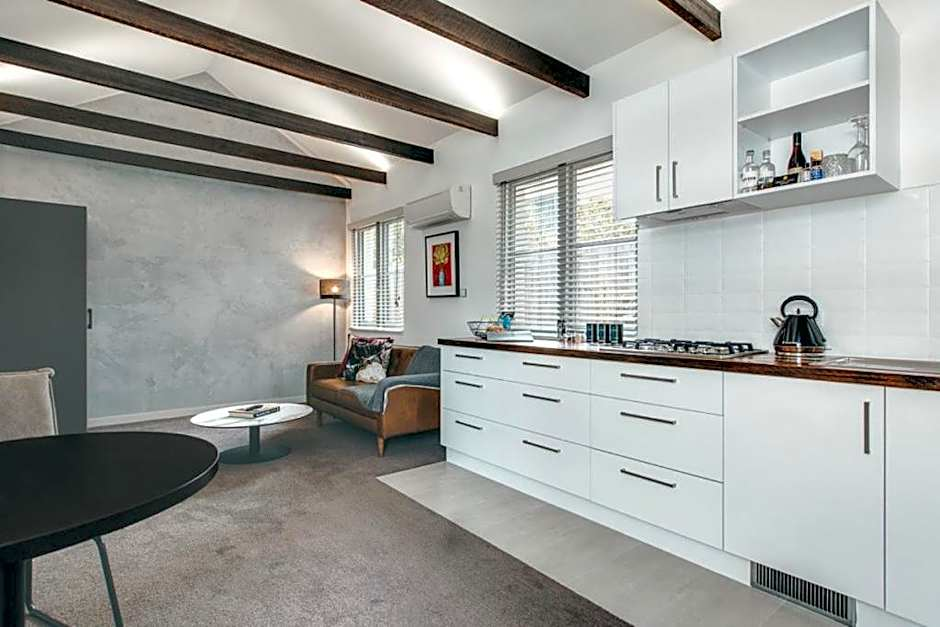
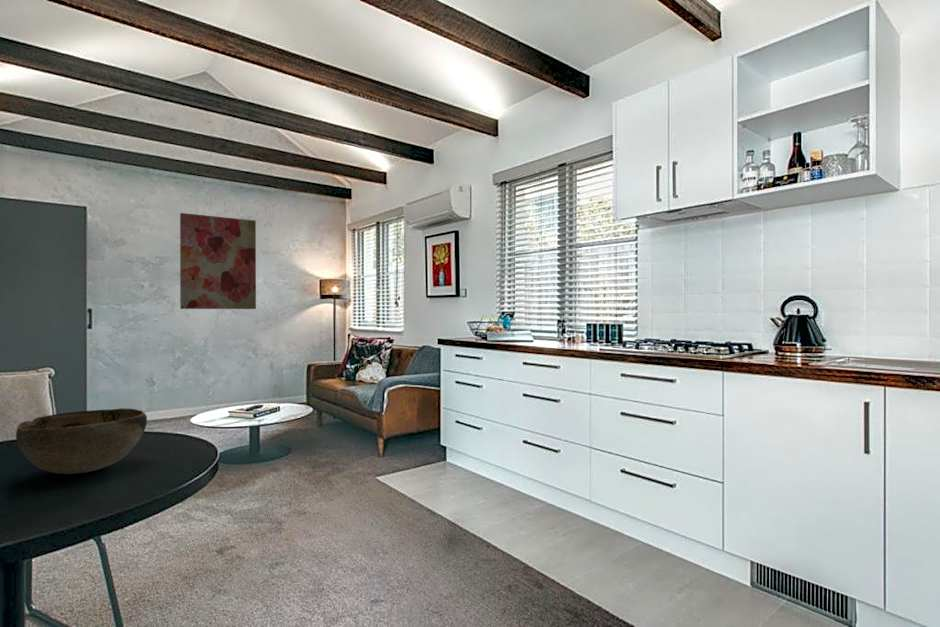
+ wall art (219, 263)
+ decorative bowl (85, 443)
